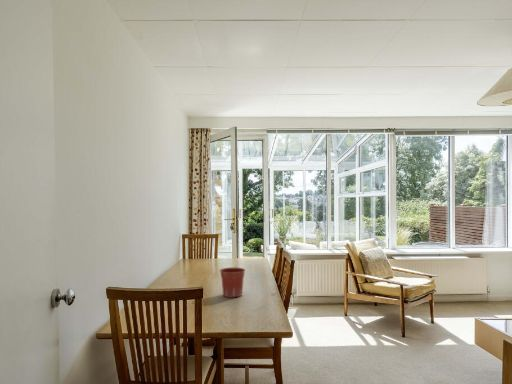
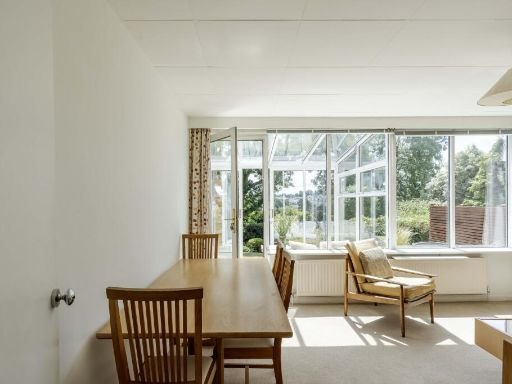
- flower pot (232, 282)
